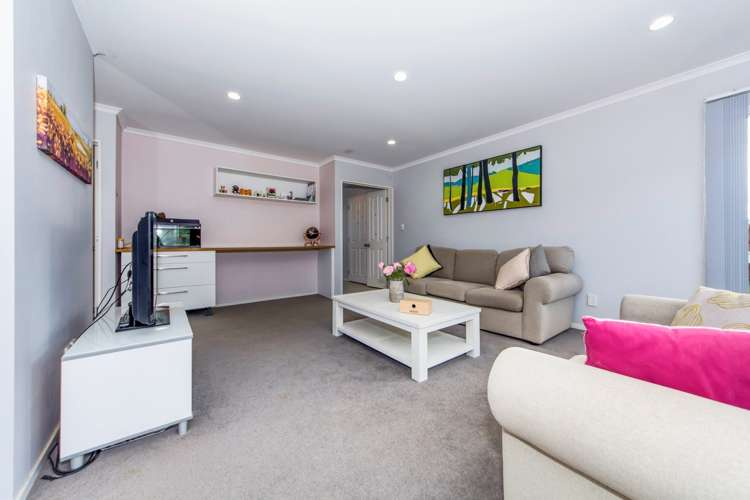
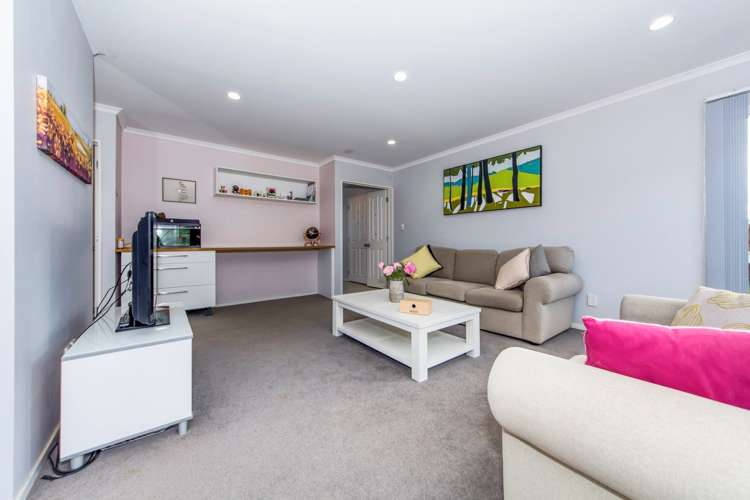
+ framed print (179, 190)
